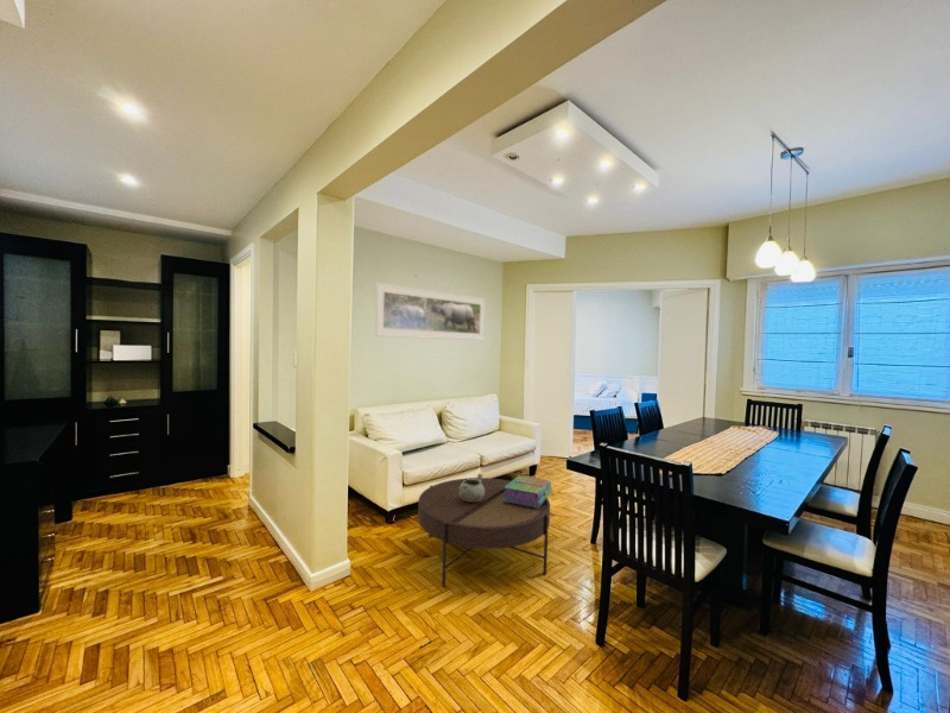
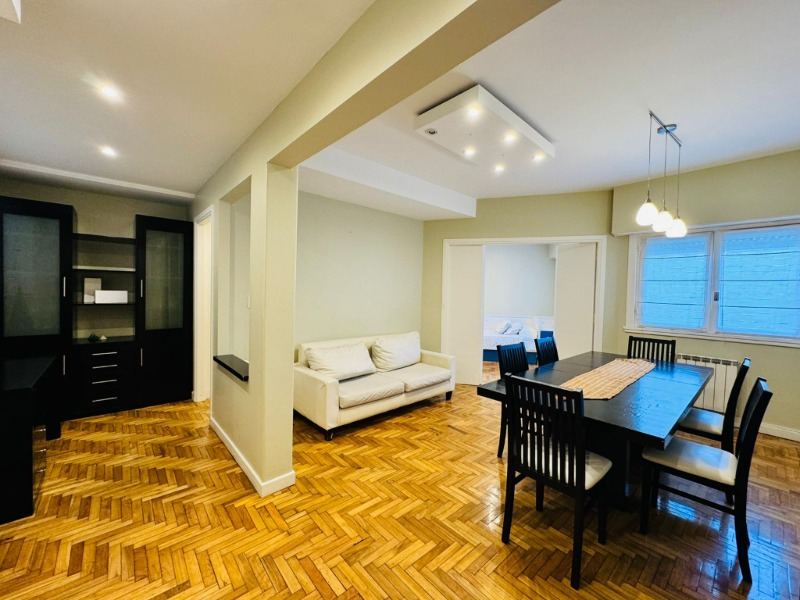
- stack of books (527, 490)
- coffee table (483, 525)
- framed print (436, 315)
- decorative bowl (471, 488)
